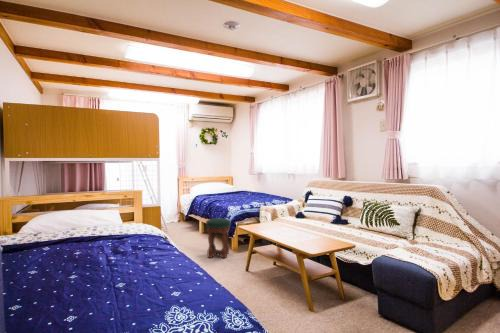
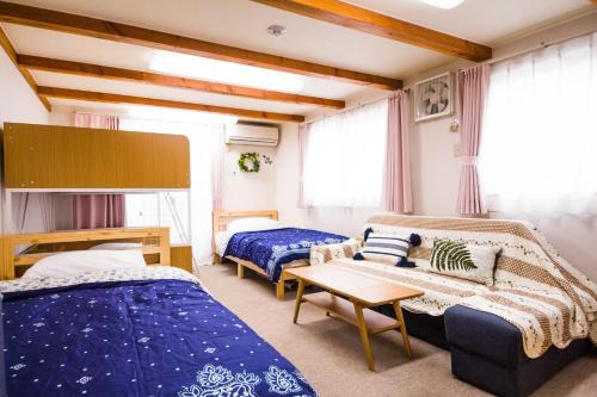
- stool (214, 236)
